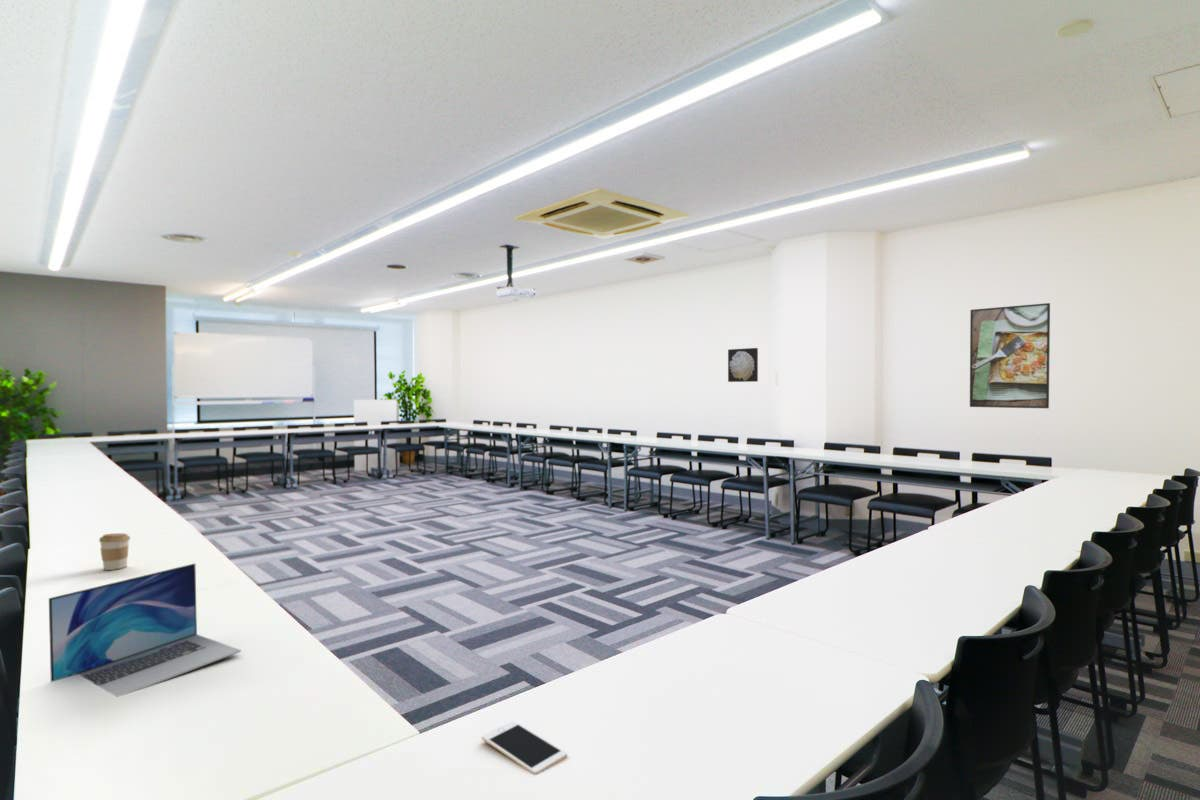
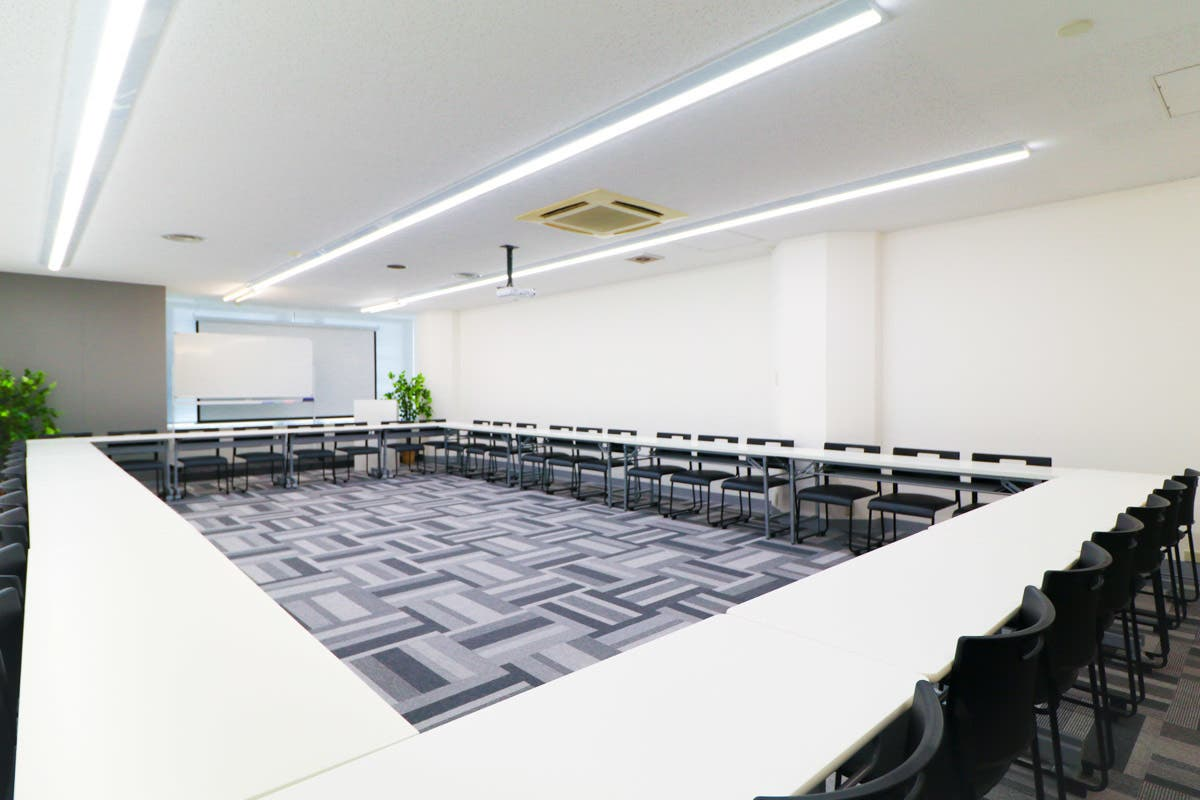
- coffee cup (115, 550)
- laptop (150, 626)
- wall art (742, 365)
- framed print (1008, 357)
- cell phone (523, 745)
